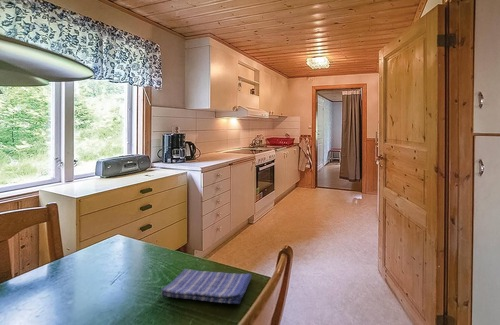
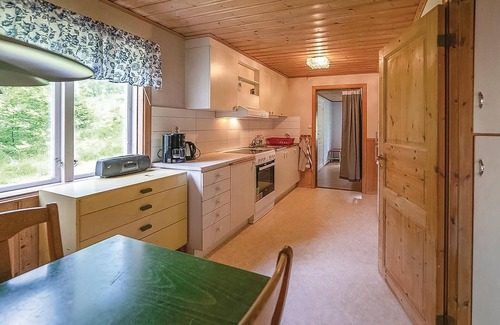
- dish towel (209, 283)
